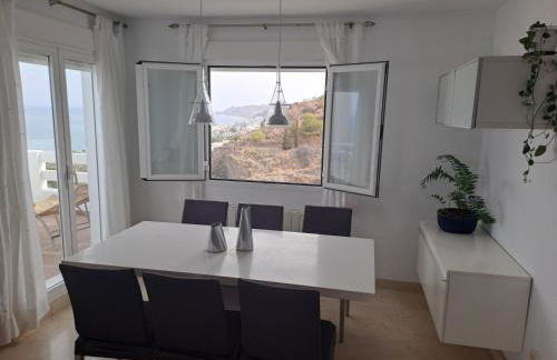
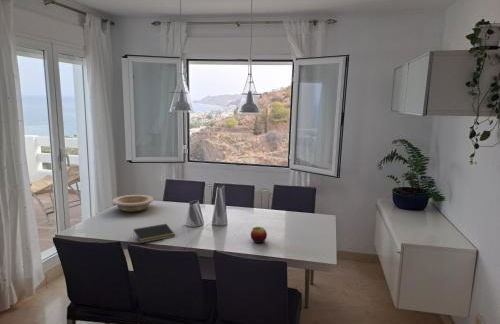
+ notepad (154, 232)
+ fruit (258, 234)
+ bowl (133, 203)
